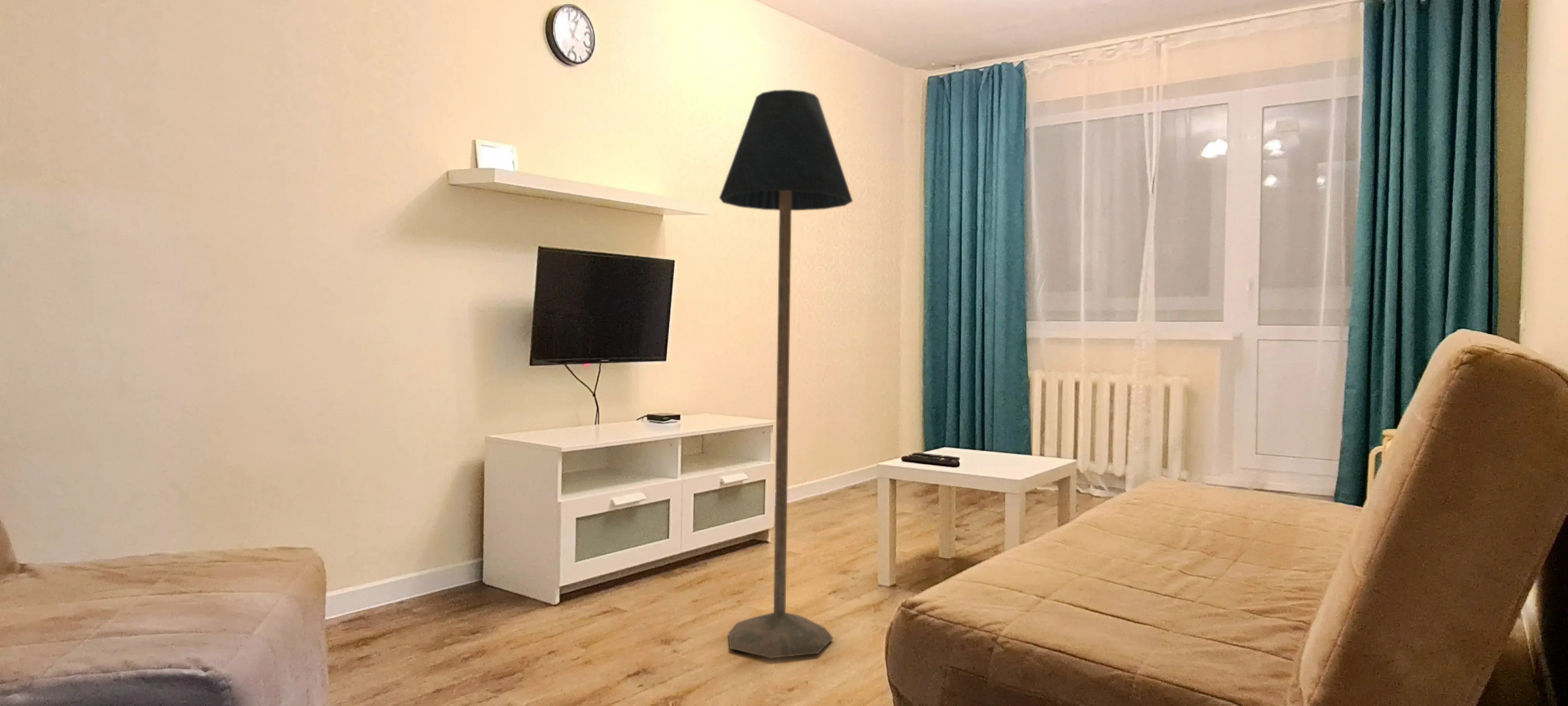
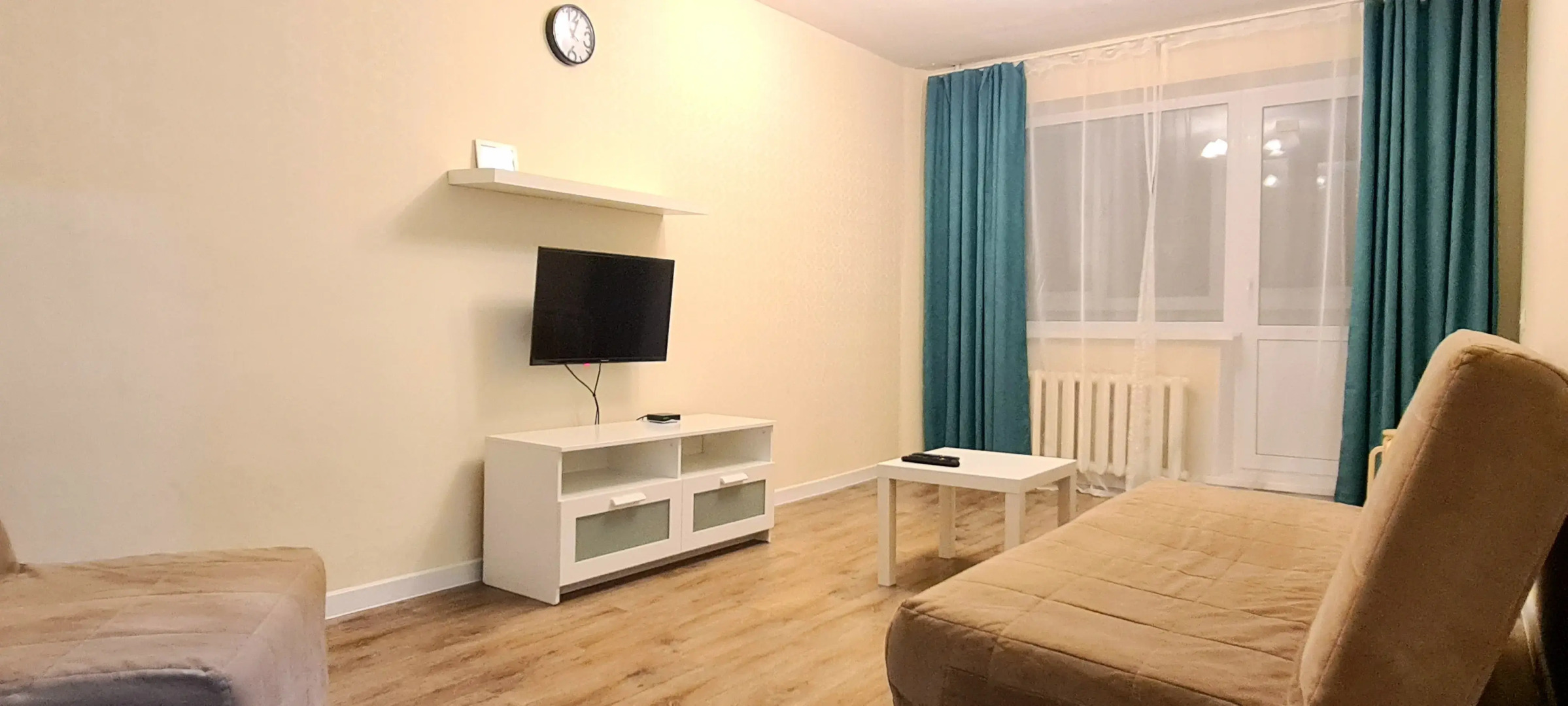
- floor lamp (783, 369)
